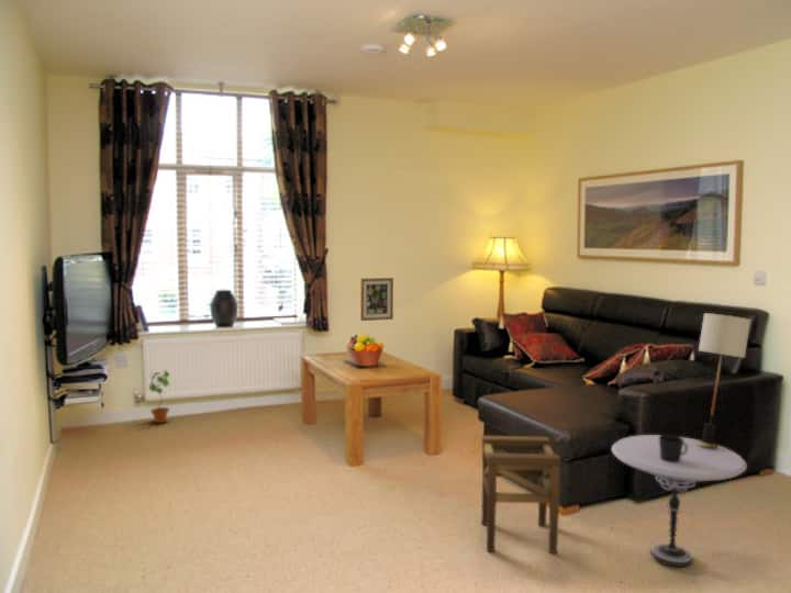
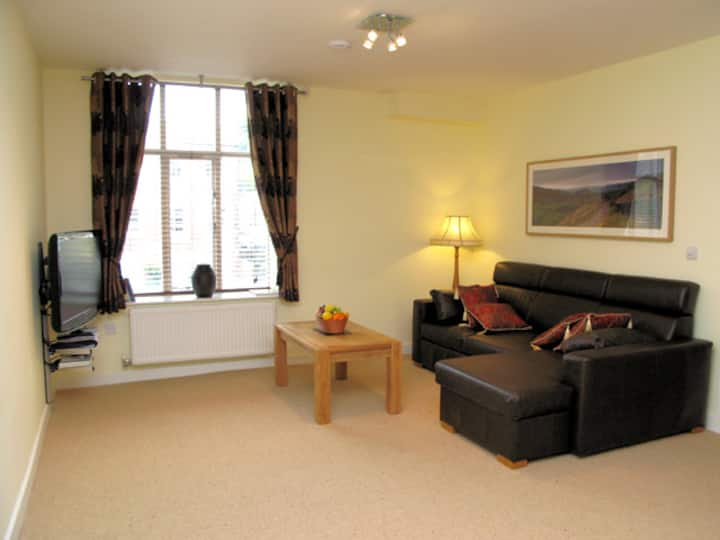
- stool (517, 493)
- table lamp (715, 382)
- side table (673, 506)
- cup (672, 448)
- potted plant (160, 396)
- wall art (377, 299)
